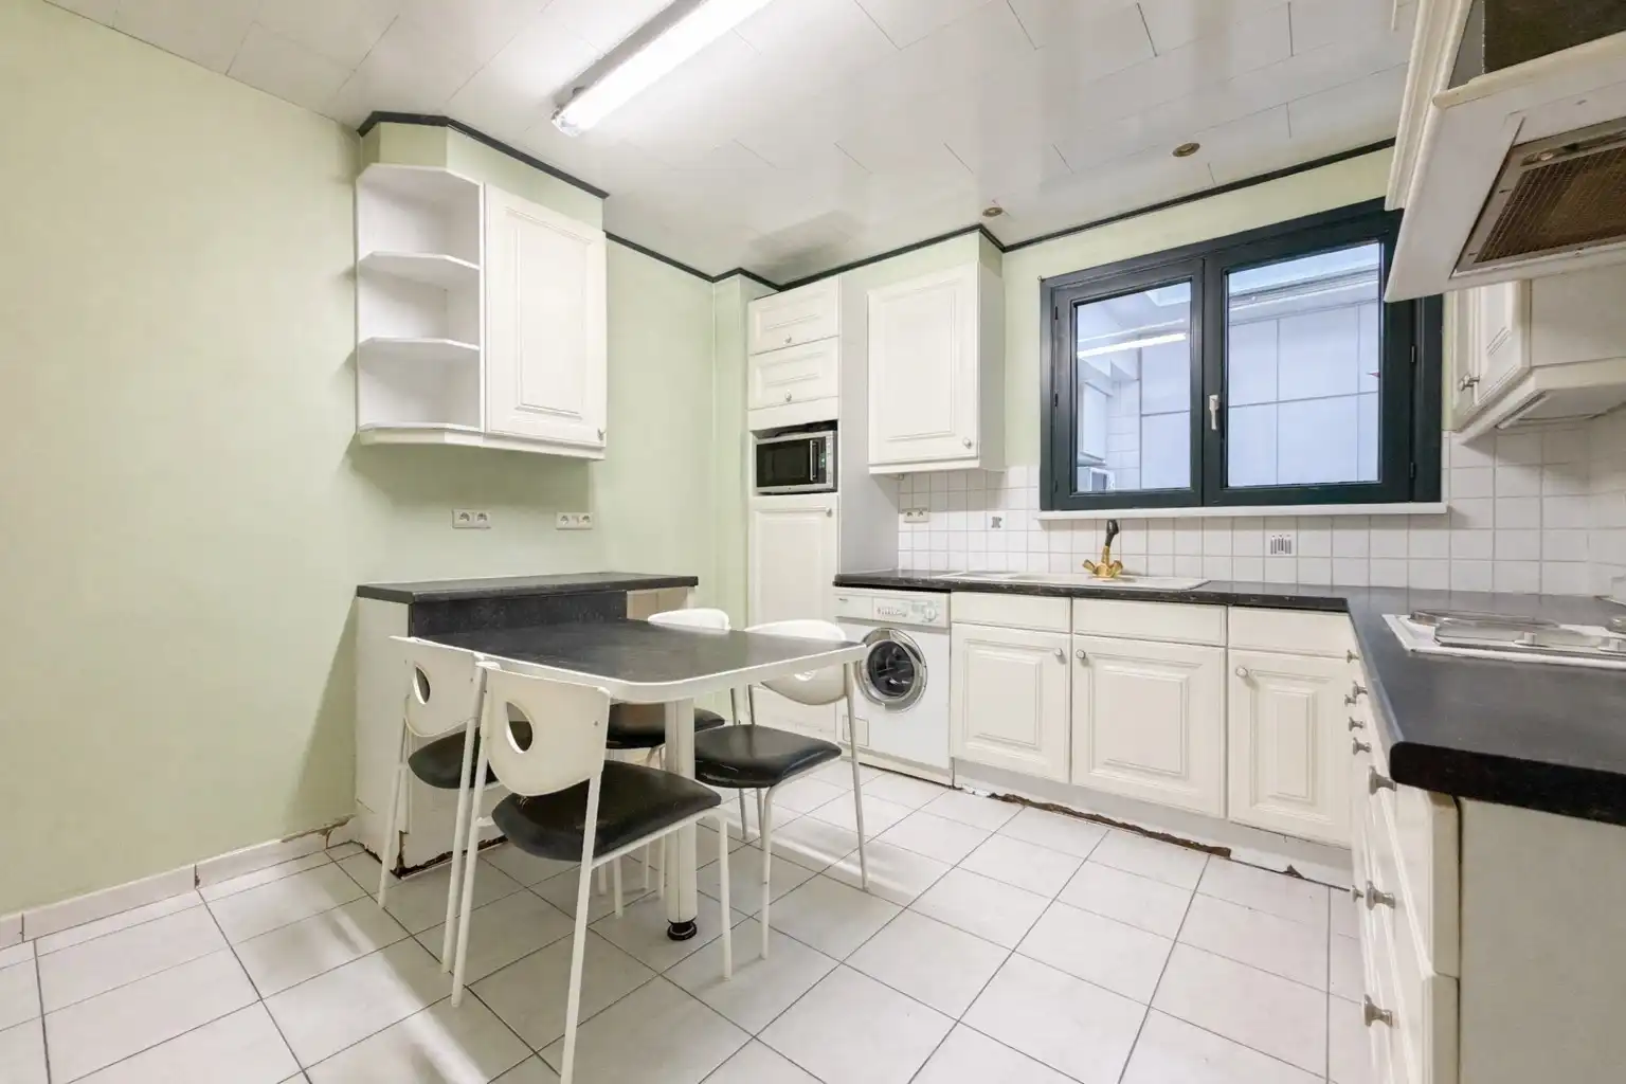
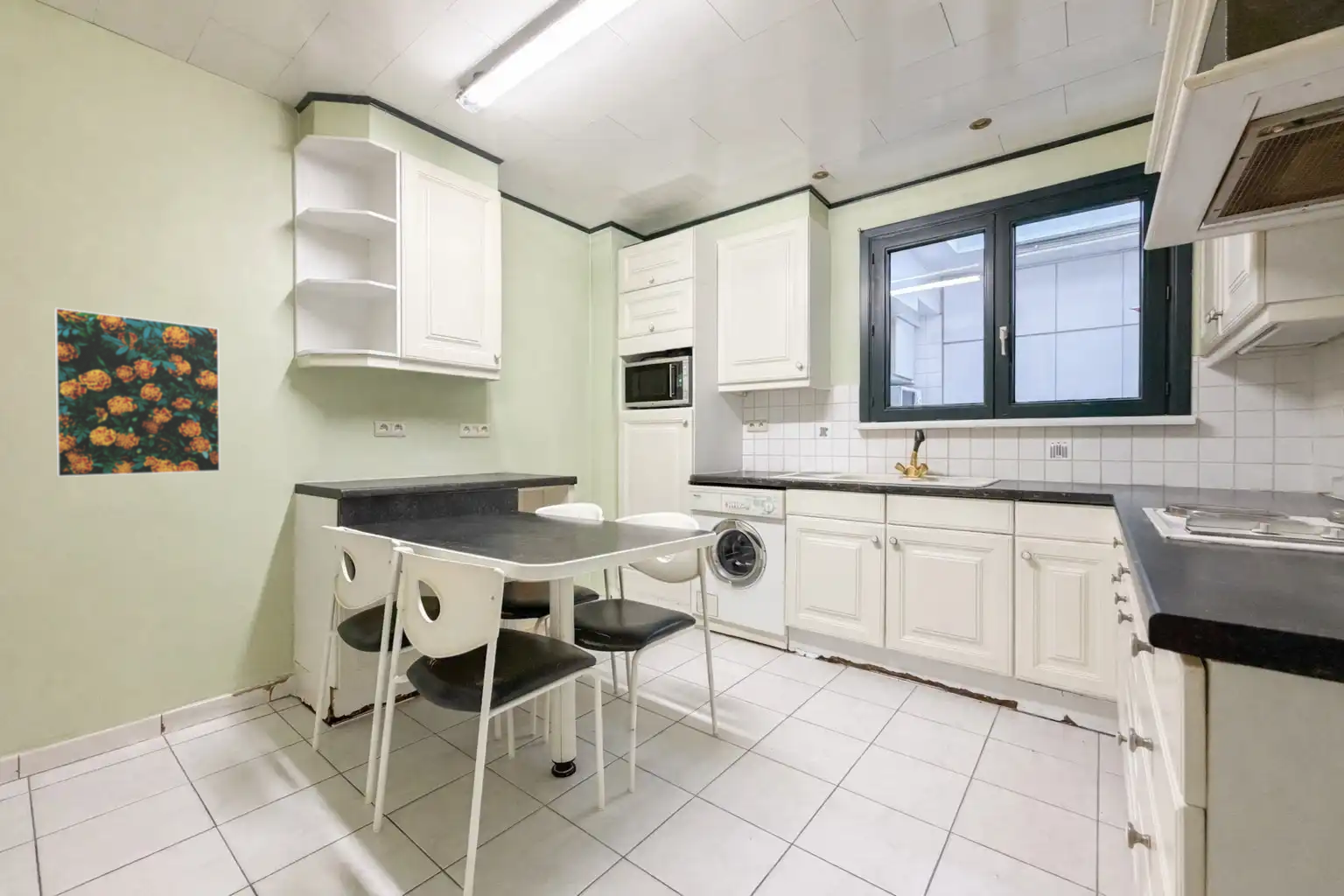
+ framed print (144, 396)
